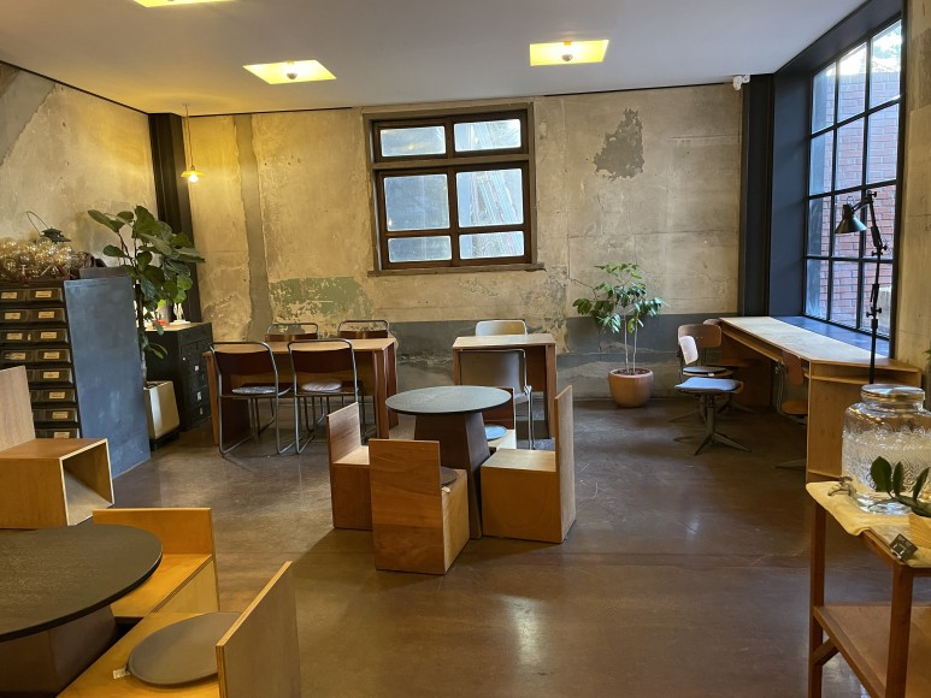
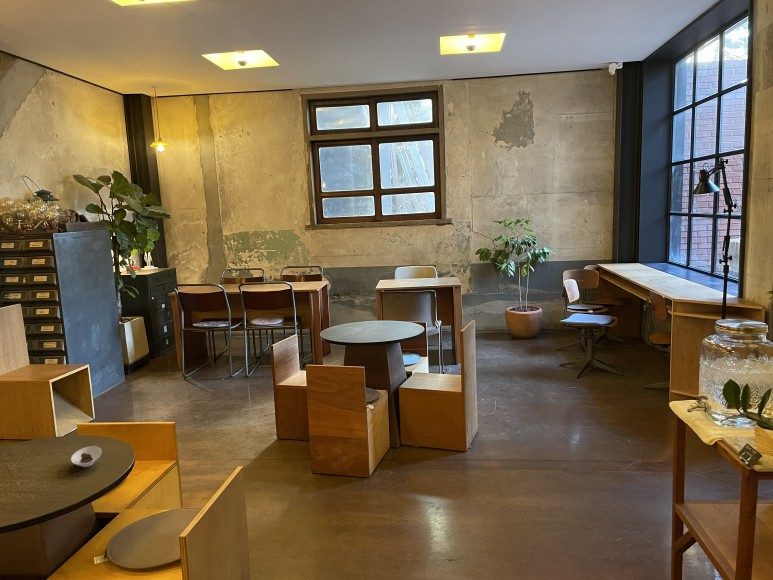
+ saucer (86, 458)
